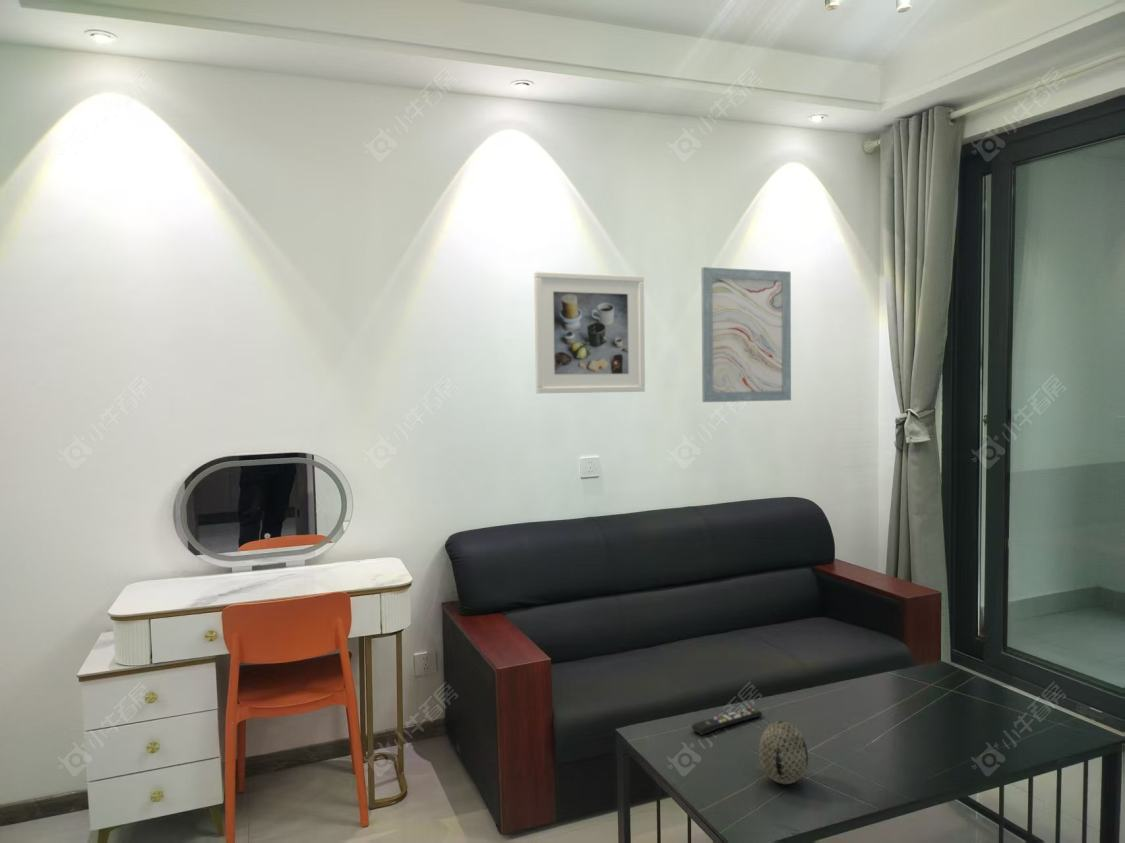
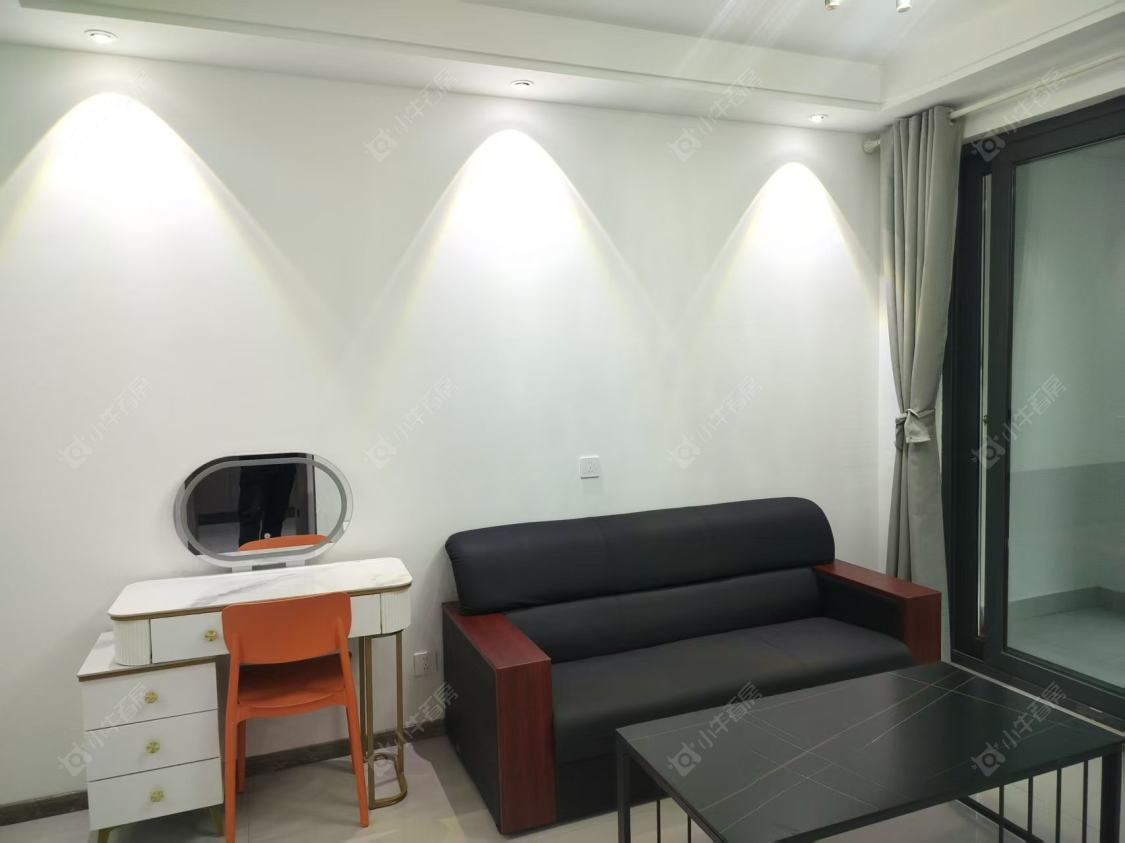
- remote control (727, 720)
- decorative egg (783, 751)
- wall art (747, 335)
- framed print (591, 333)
